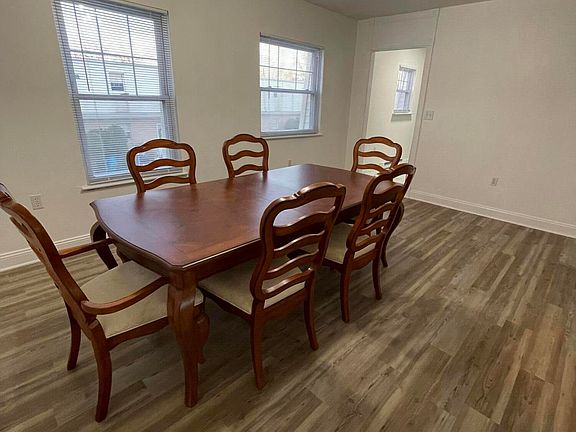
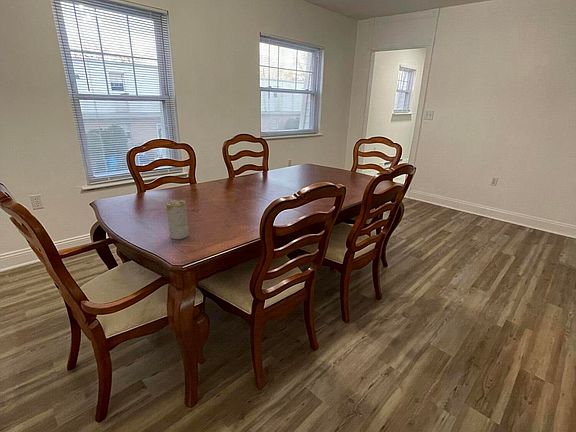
+ candle (177, 219)
